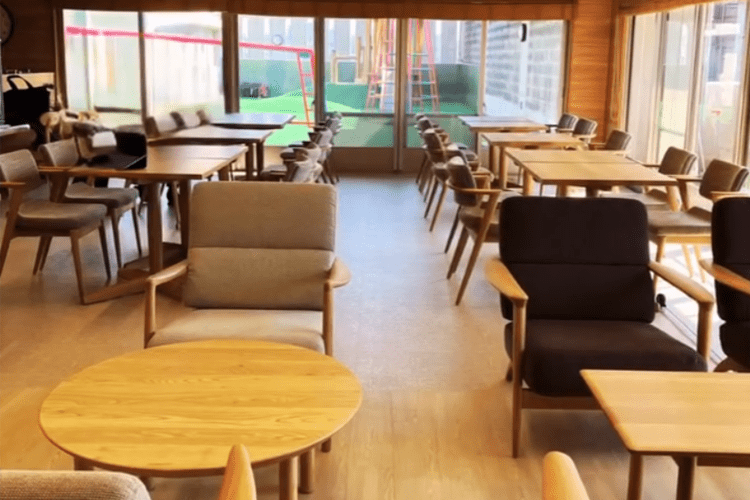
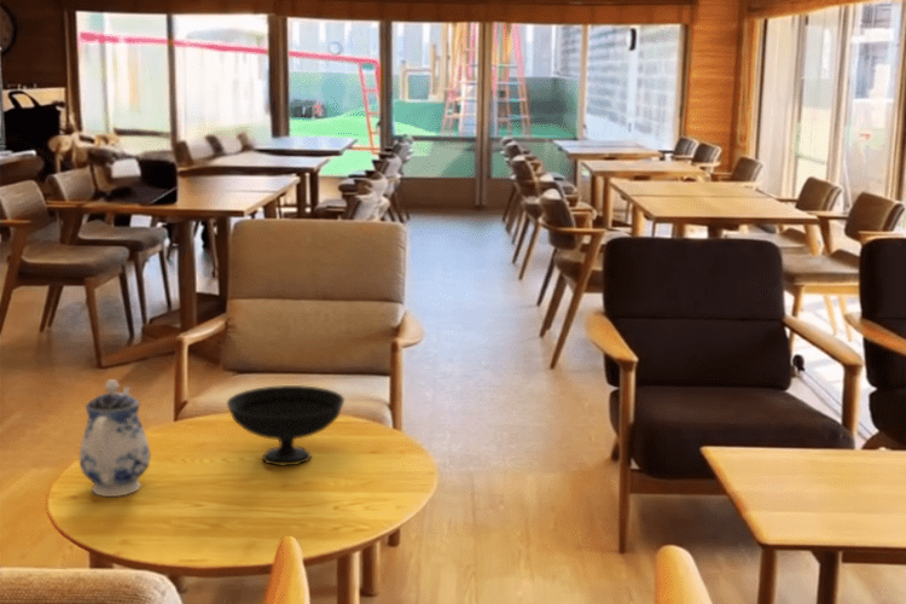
+ teapot (114, 434)
+ bowl (286, 429)
